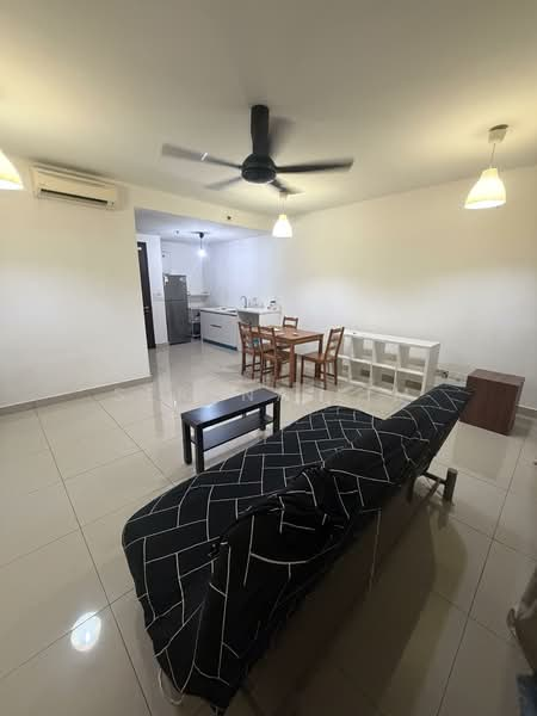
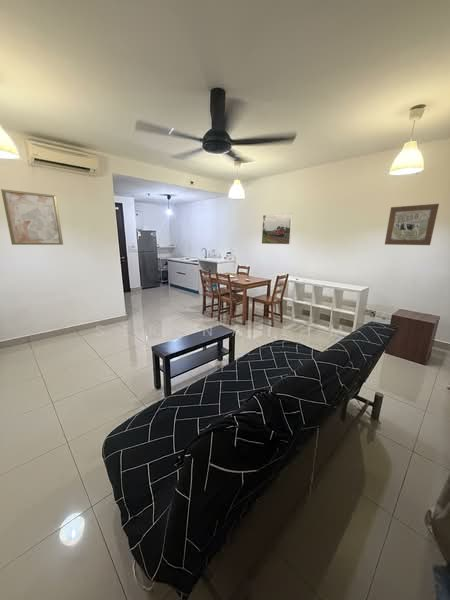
+ wall art (409, 225)
+ wall art (34, 219)
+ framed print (276, 229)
